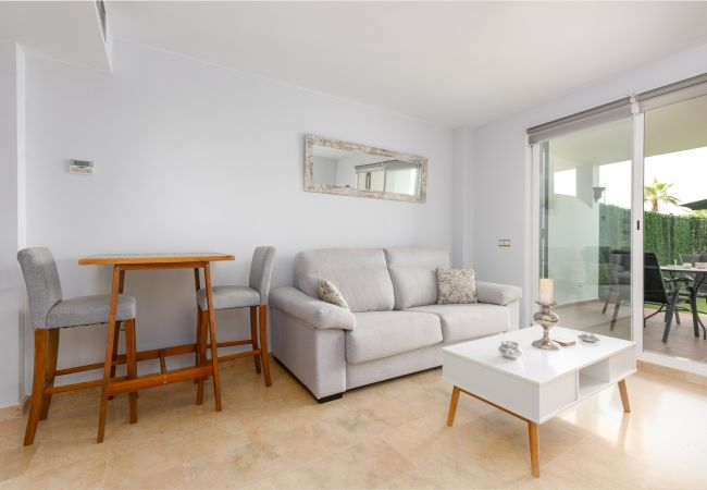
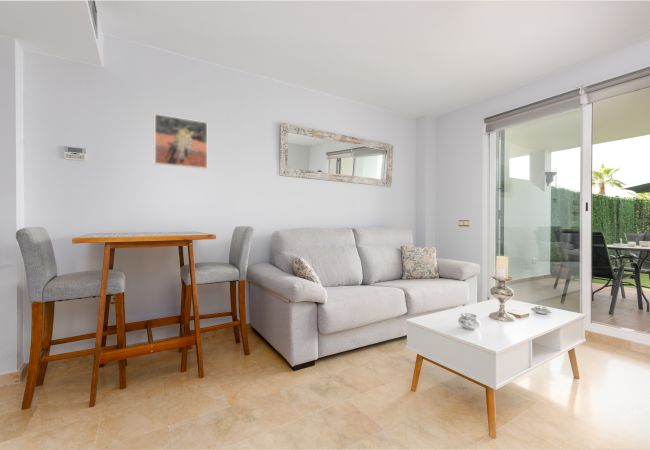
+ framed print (181, 142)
